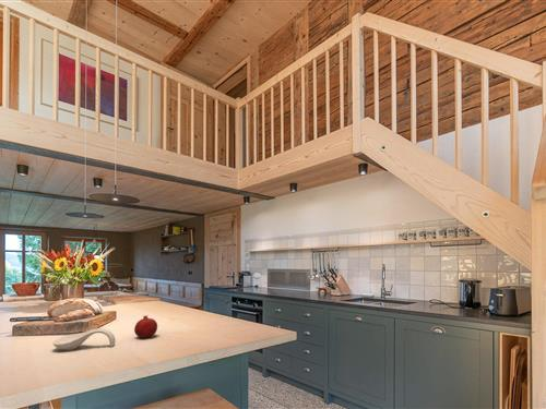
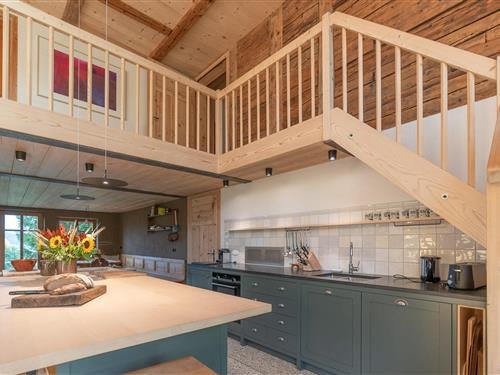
- spoon rest (84, 338)
- fruit (145, 325)
